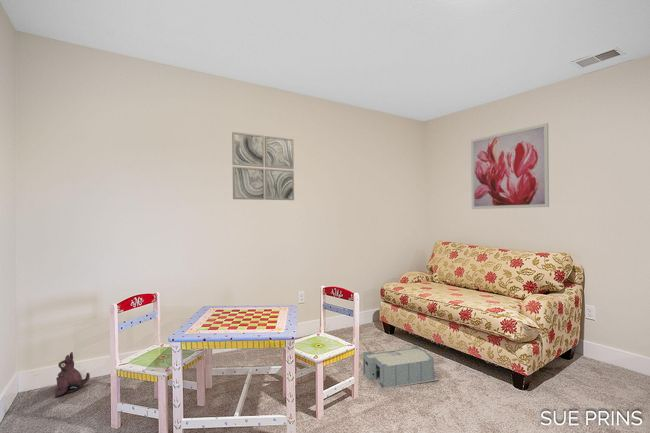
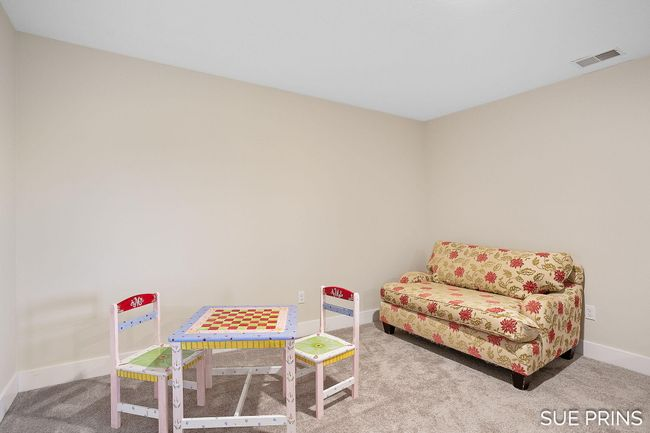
- storage bin (396, 366)
- wall art (506, 170)
- plush toy (73, 371)
- wall art (265, 166)
